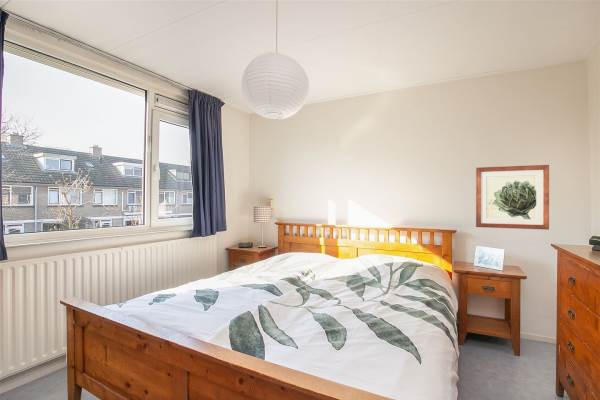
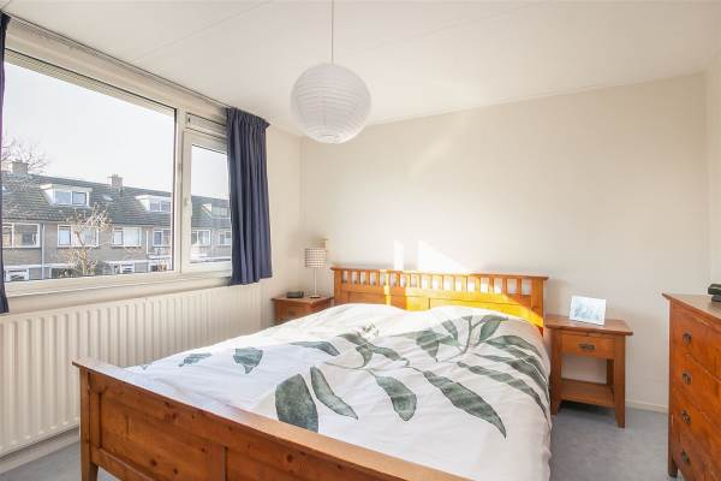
- wall art (510, 197)
